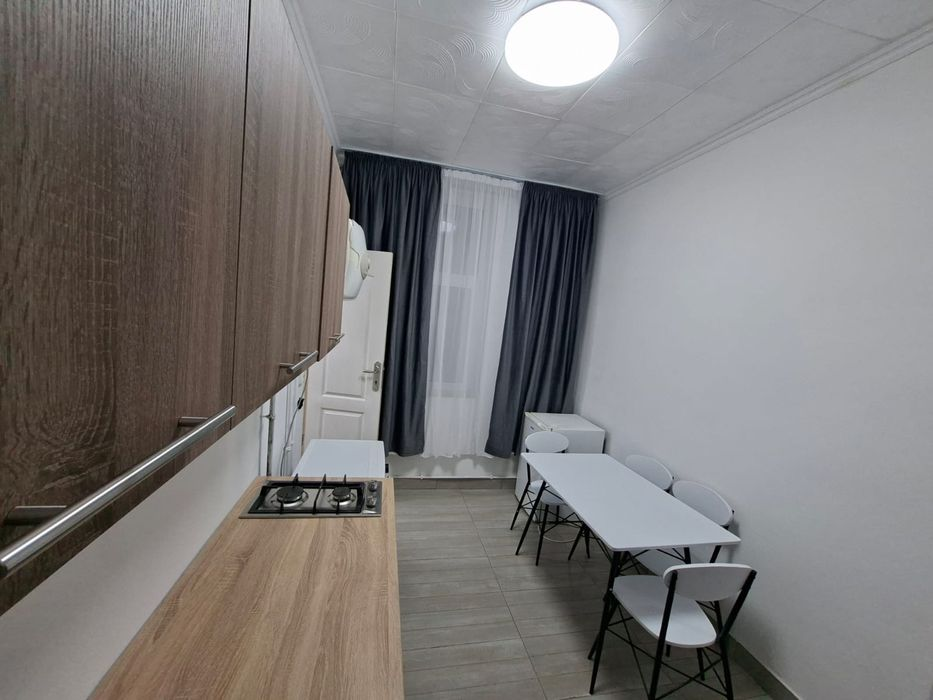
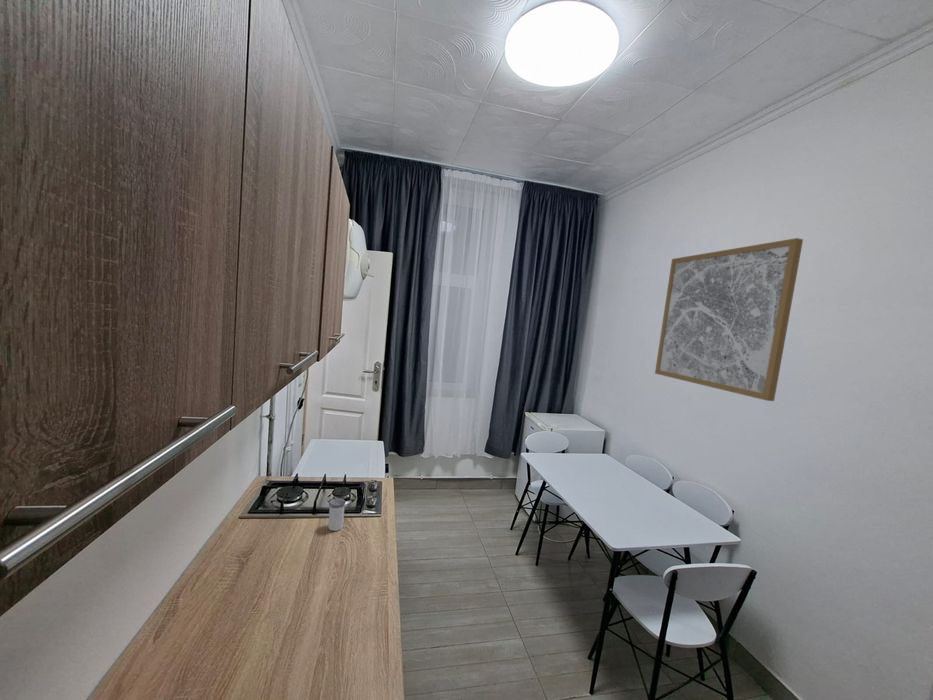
+ wall art (715, 318)
+ salt shaker (336, 514)
